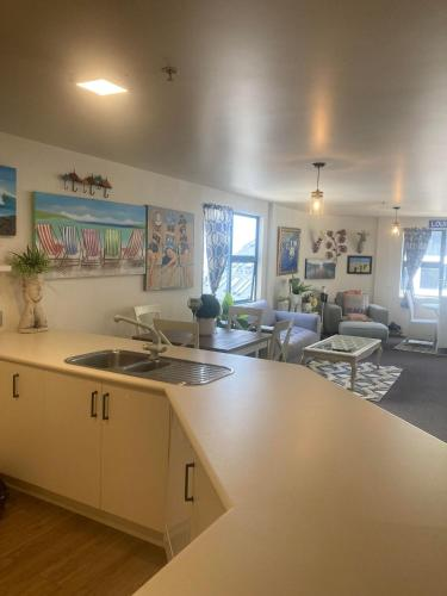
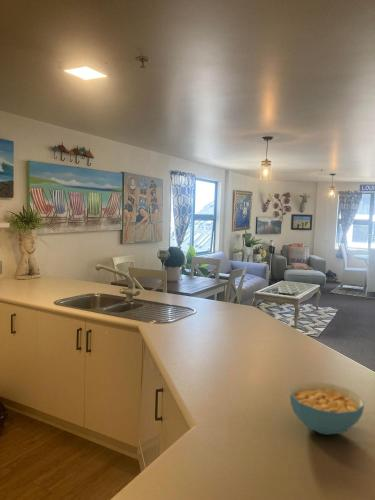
+ cereal bowl (324, 412)
